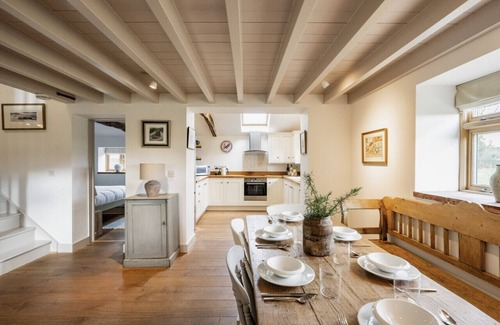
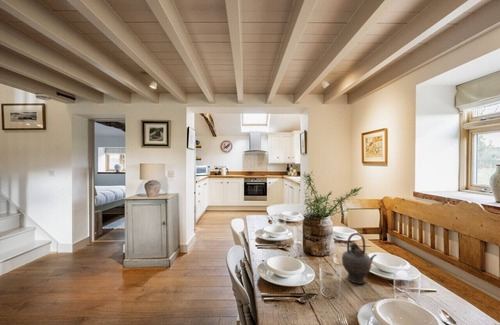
+ teapot (359, 256)
